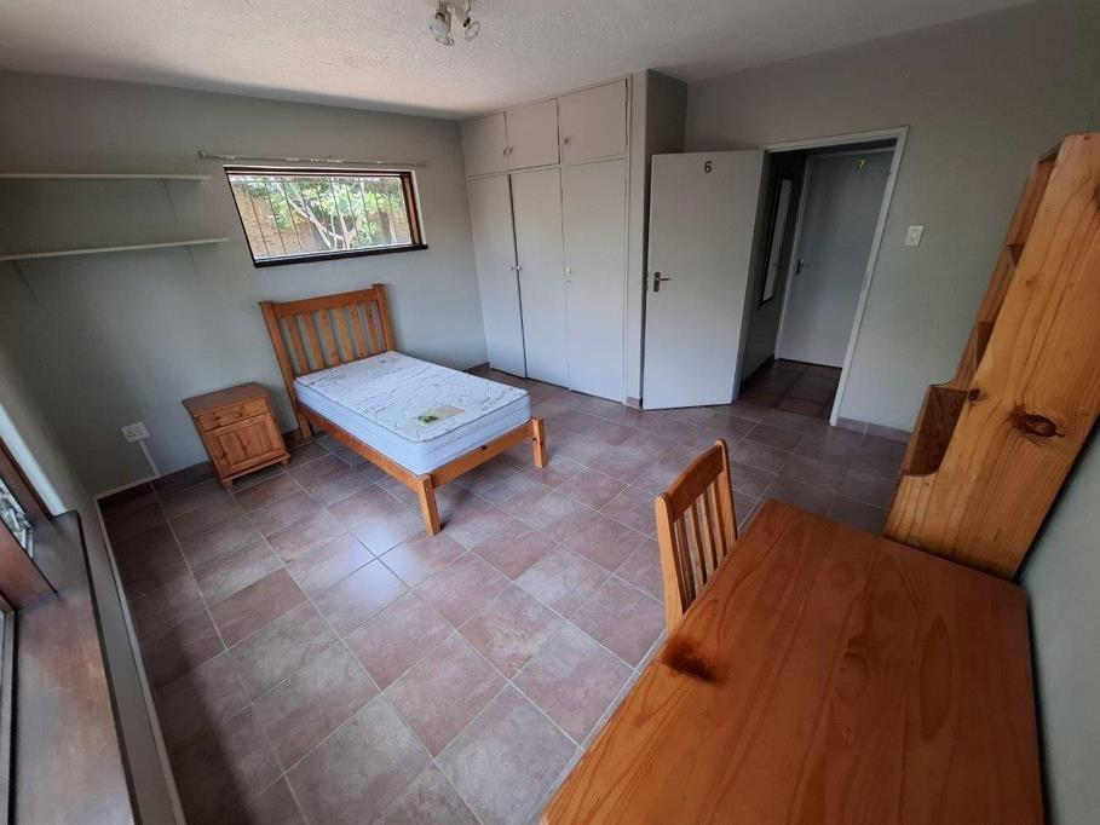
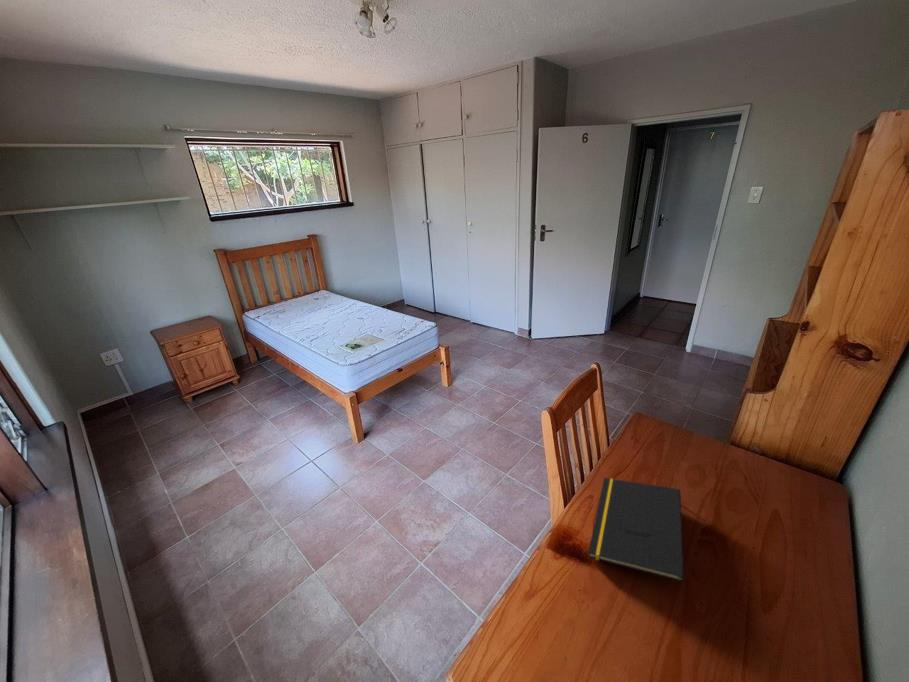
+ notepad (637, 521)
